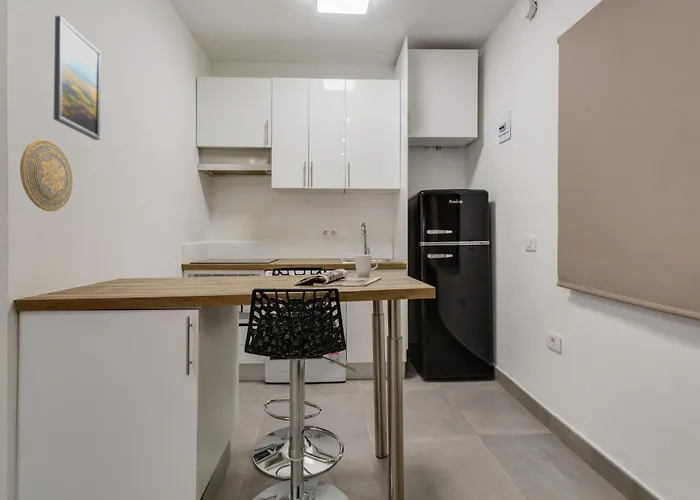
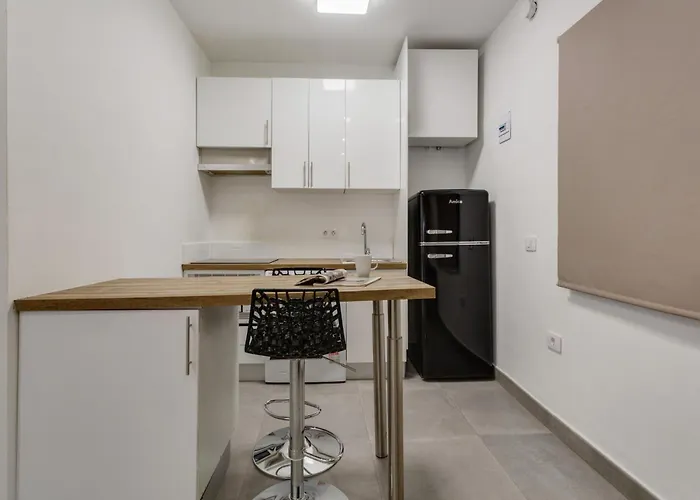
- decorative plate (51, 176)
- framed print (79, 82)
